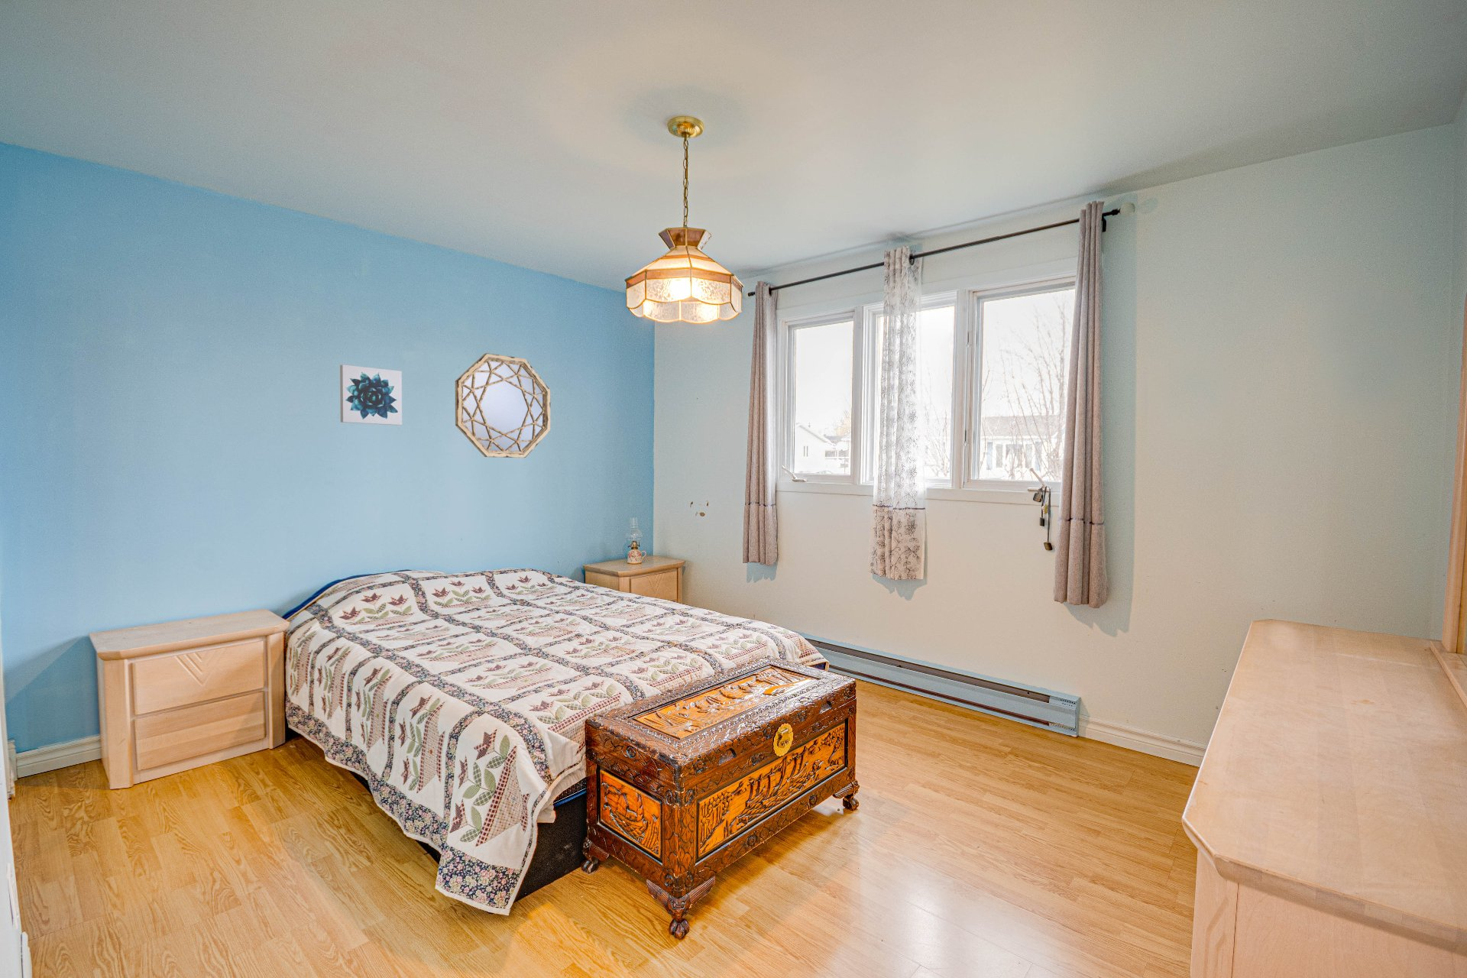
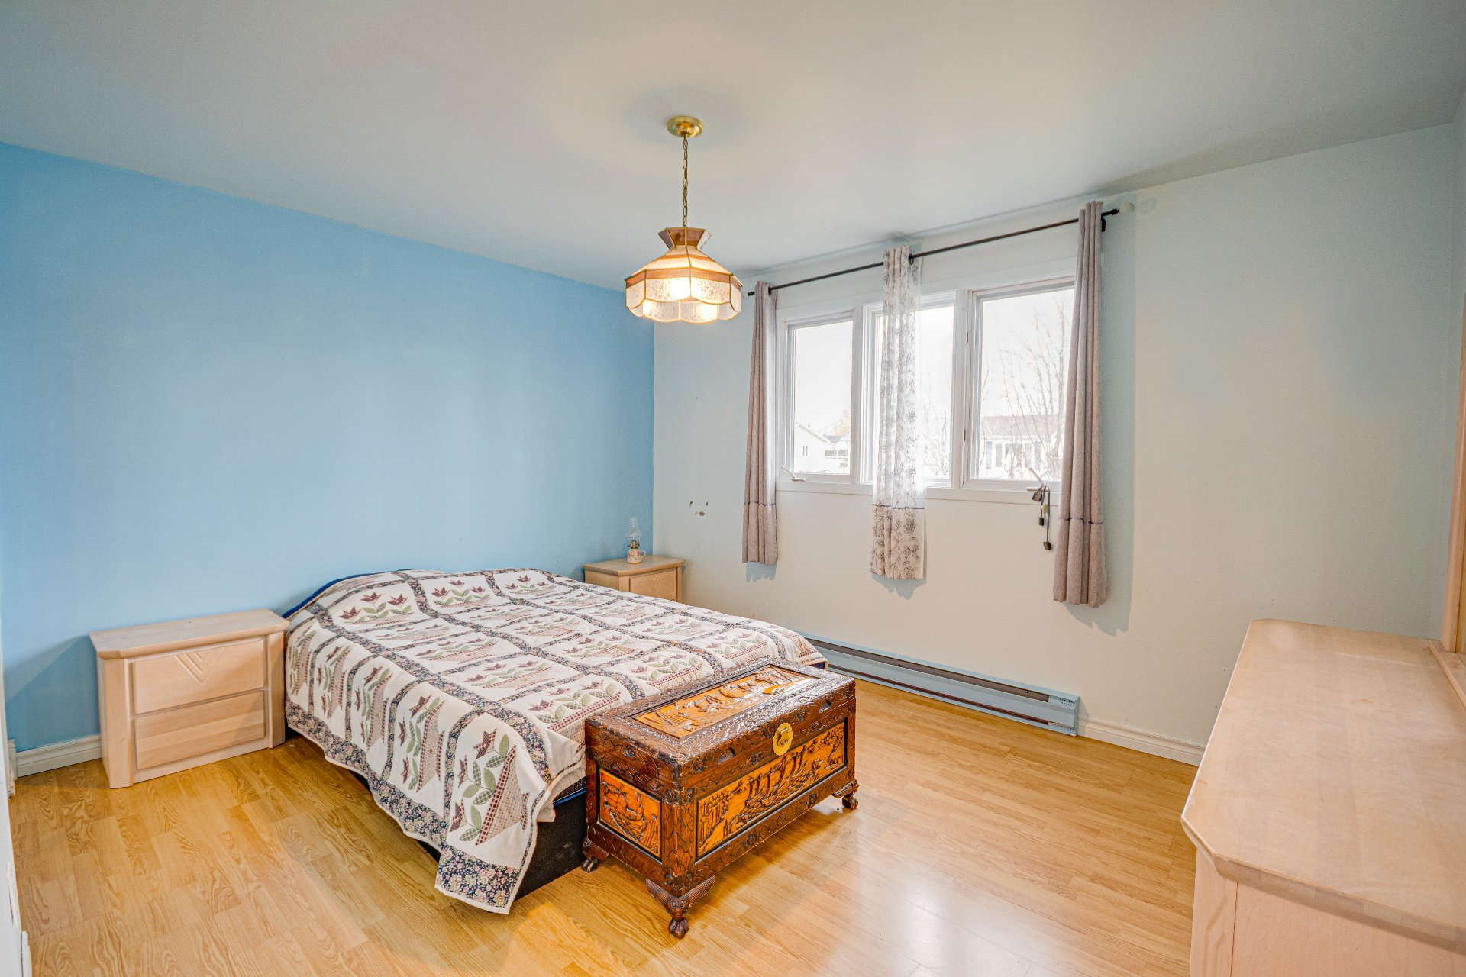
- home mirror (505, 406)
- wall art (371, 396)
